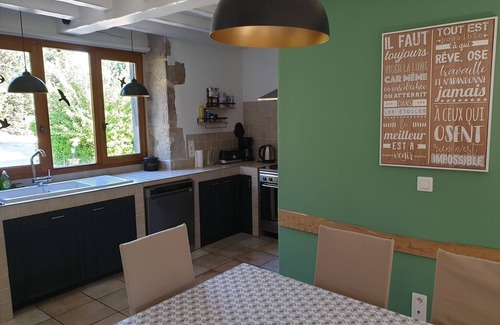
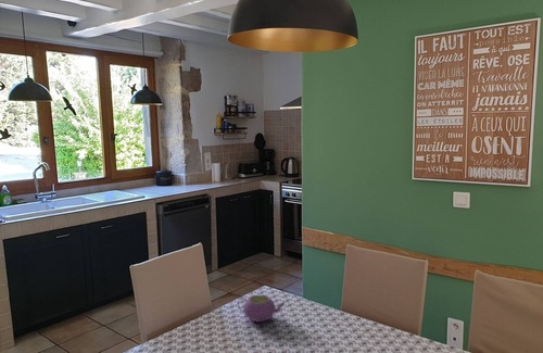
+ teapot (261, 308)
